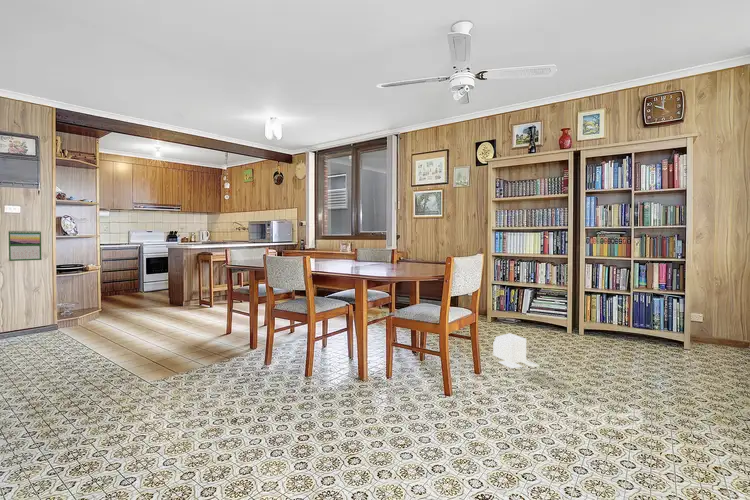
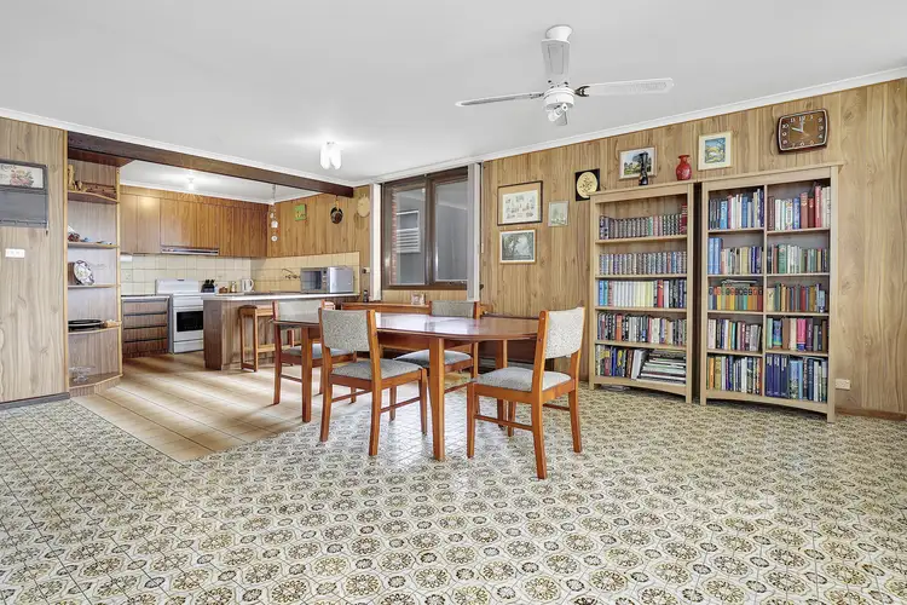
- calendar (25, 245)
- speaker (514, 350)
